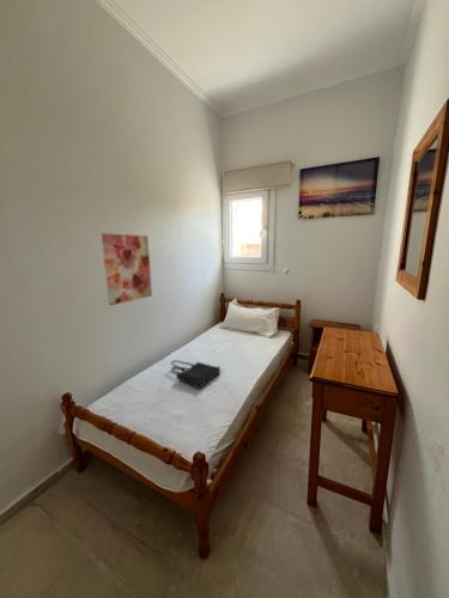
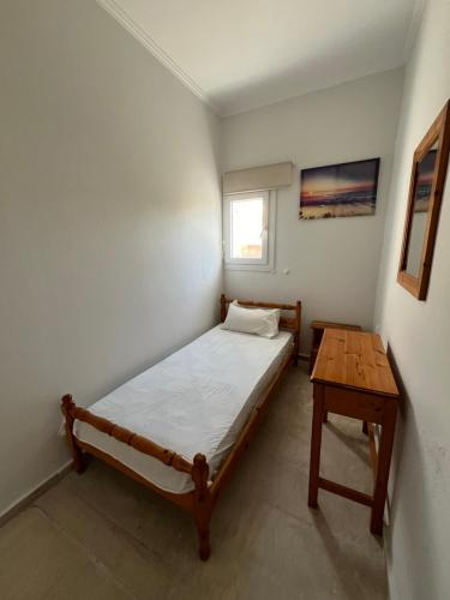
- wall art (129, 268)
- tote bag (190, 371)
